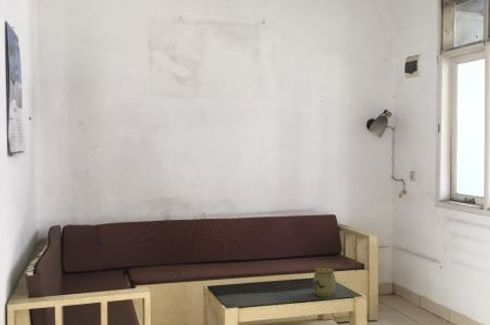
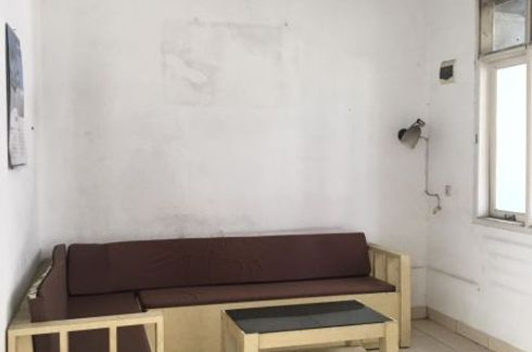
- jar (324, 279)
